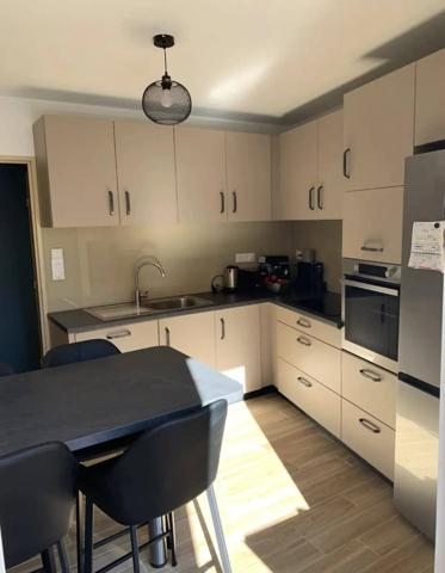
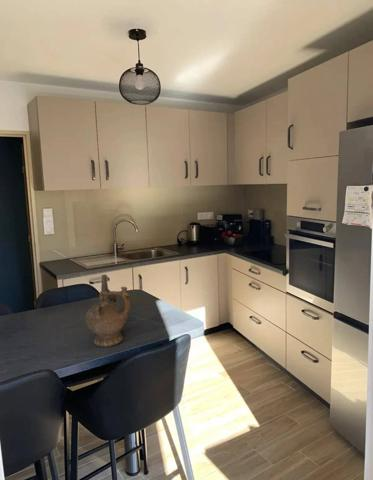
+ ceremonial vessel (108, 308)
